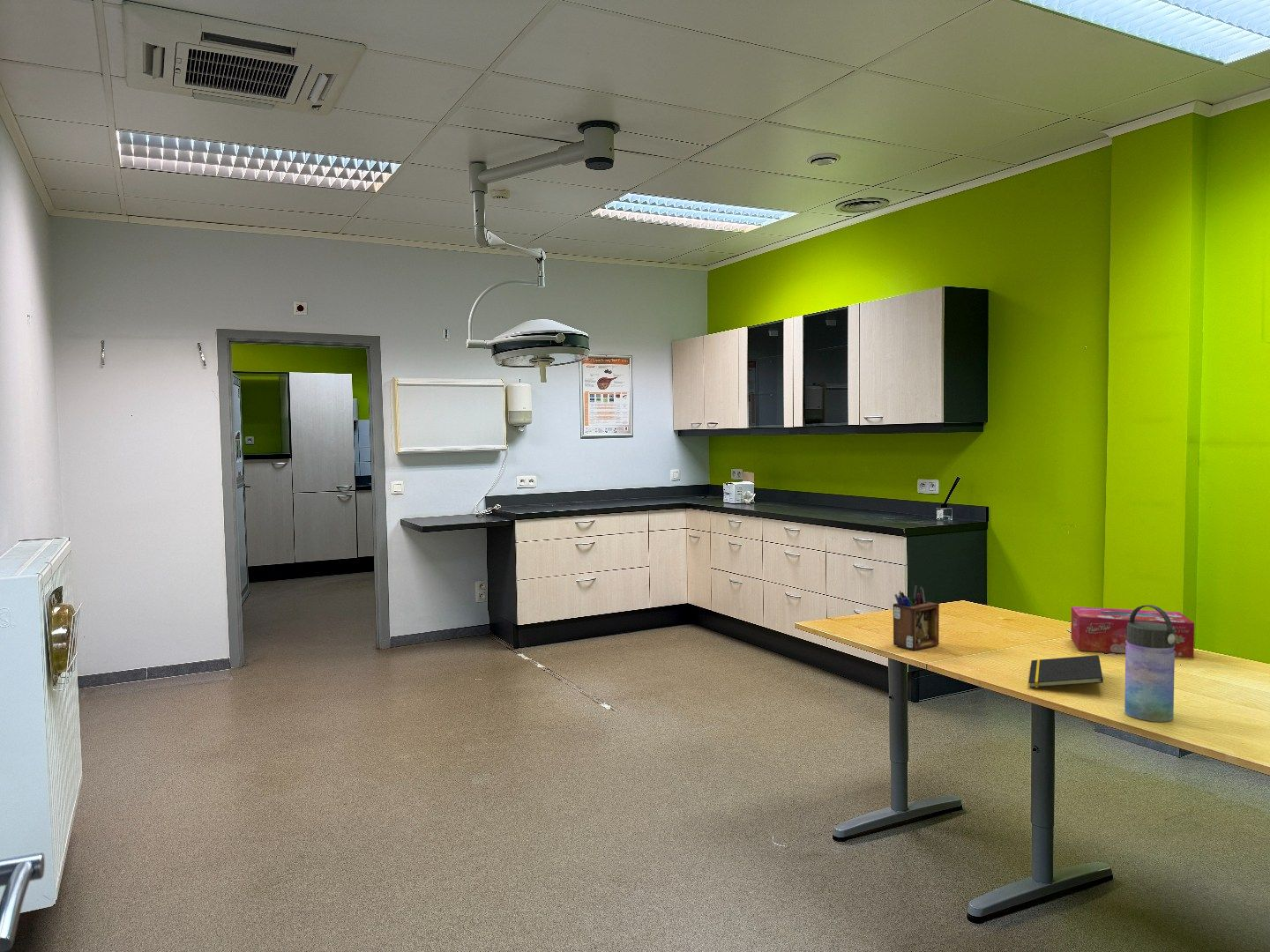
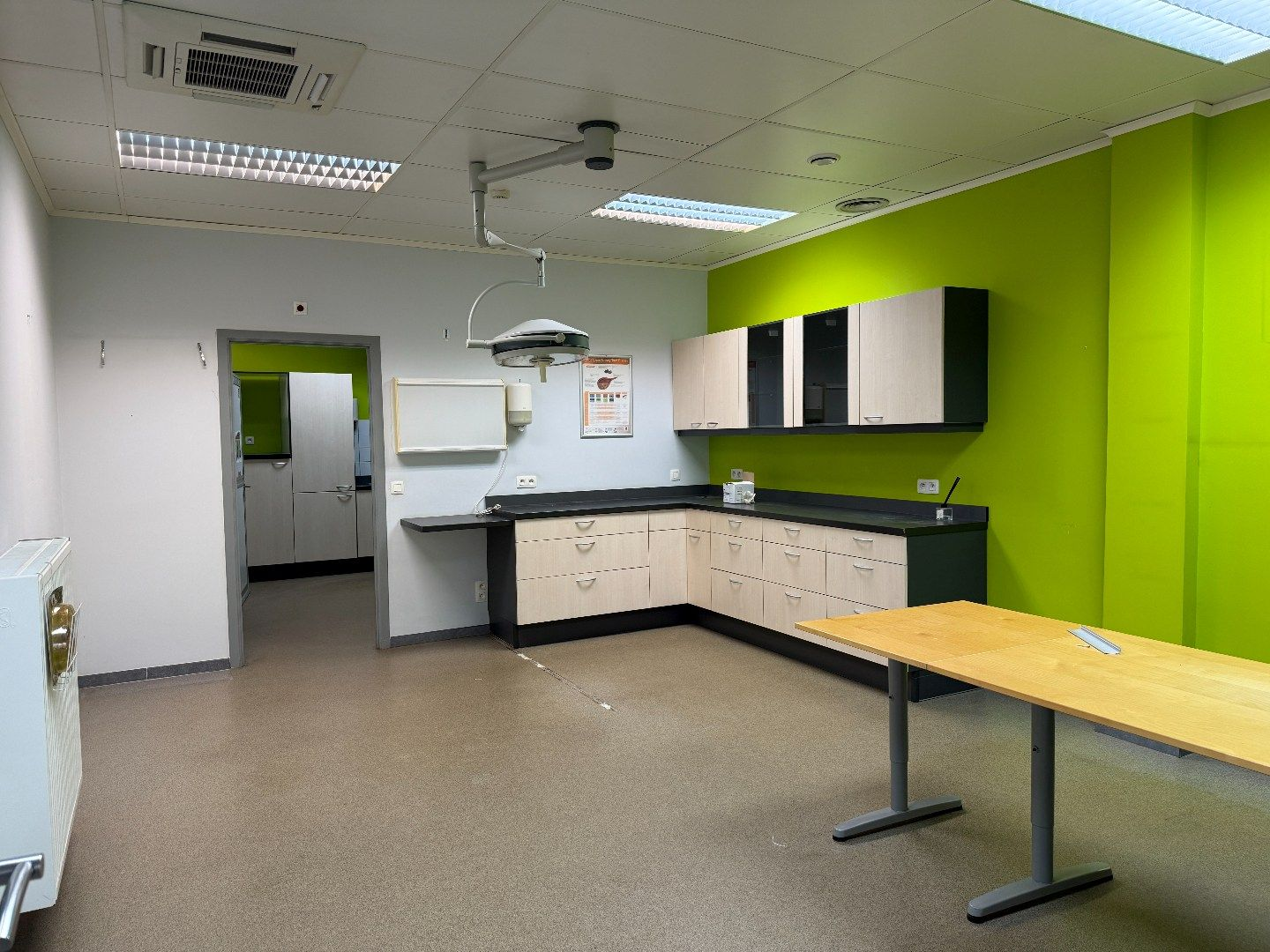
- tissue box (1126, 633)
- water bottle (1149, 659)
- desk organizer (915, 616)
- notepad (1065, 671)
